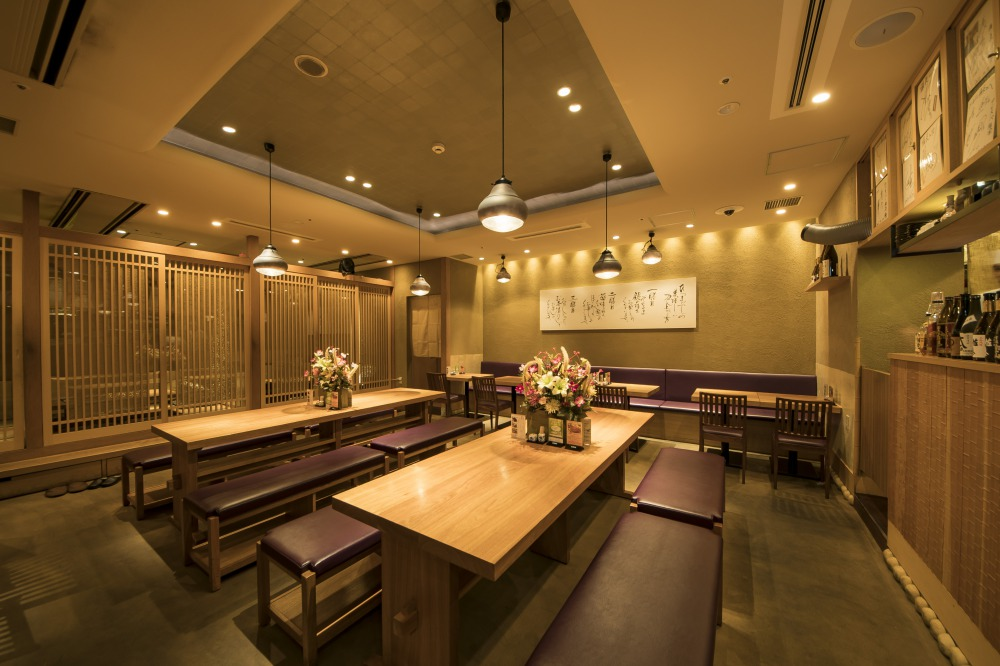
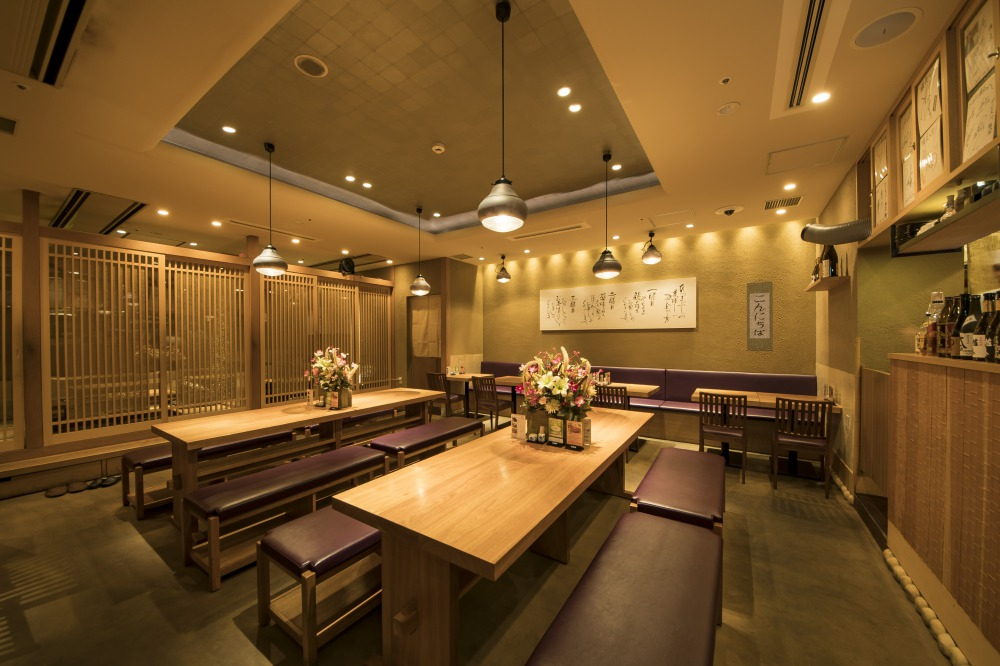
+ wall scroll (759, 315)
